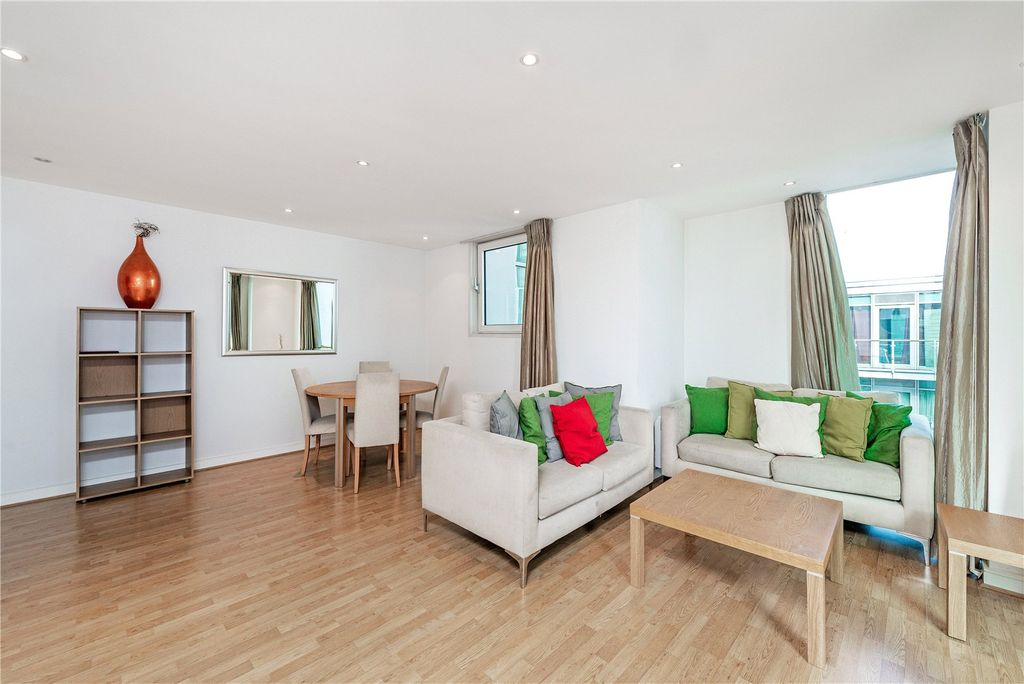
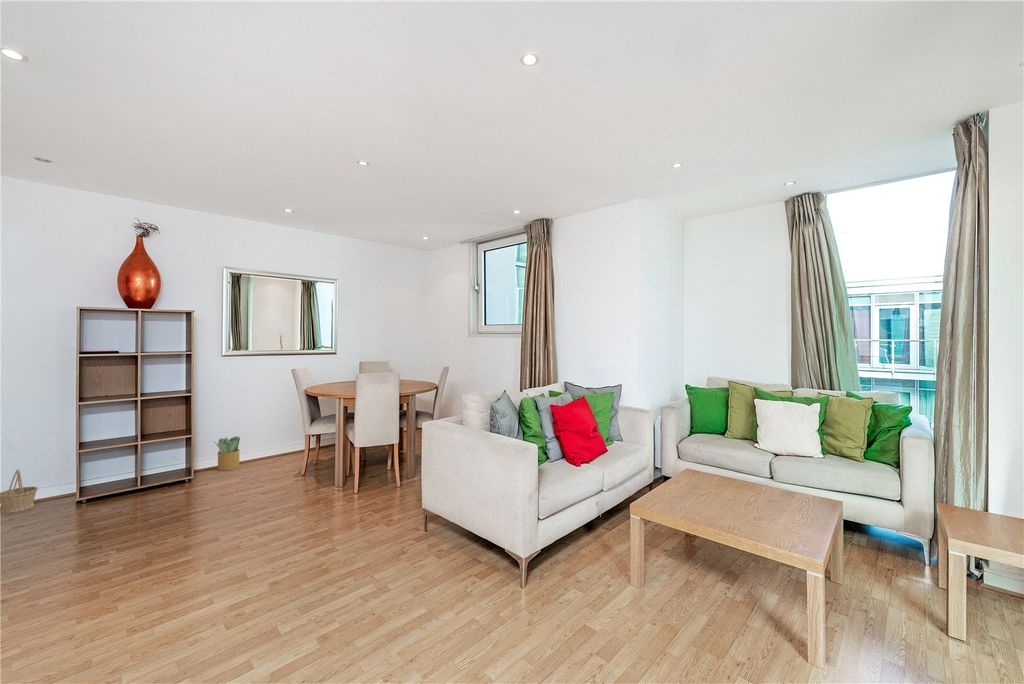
+ basket (17, 489)
+ potted plant (227, 452)
